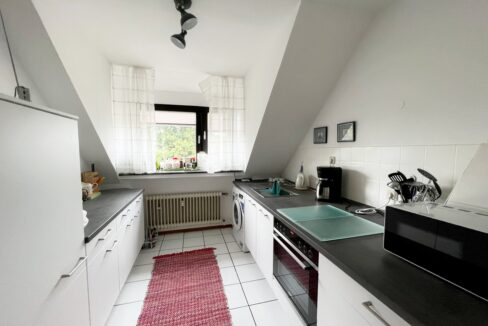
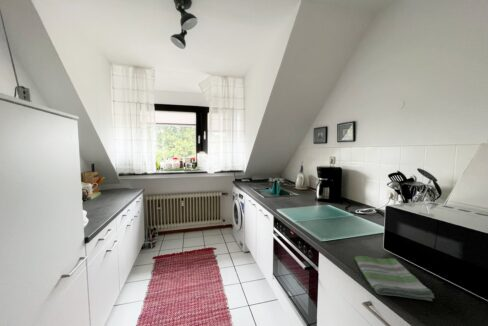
+ dish towel (387, 273)
